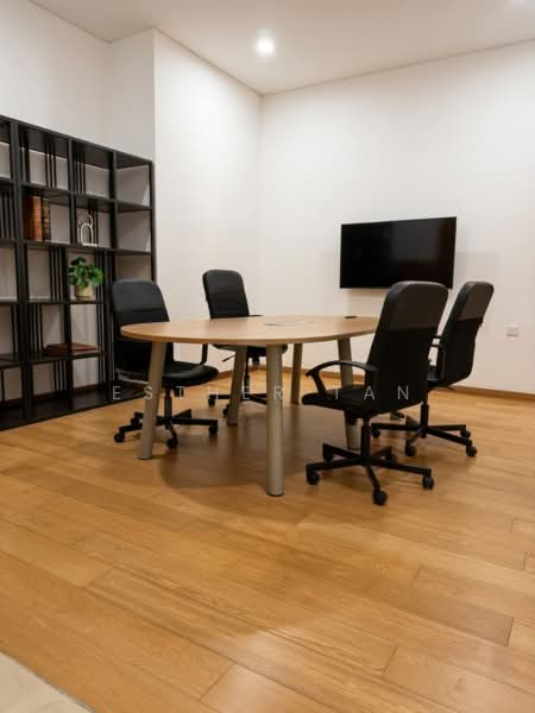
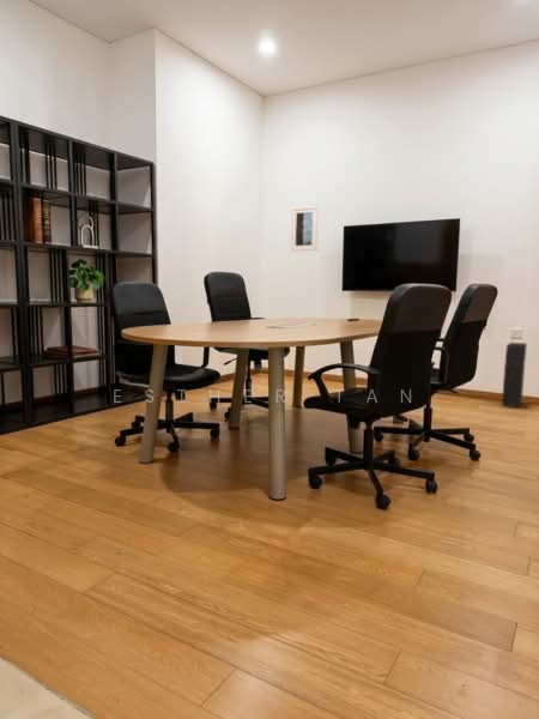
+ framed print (303, 229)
+ speaker (514, 374)
